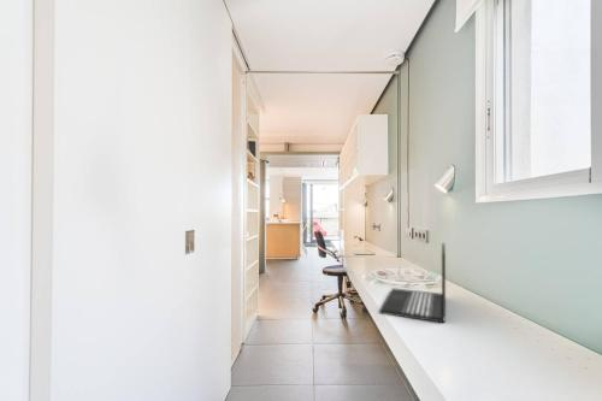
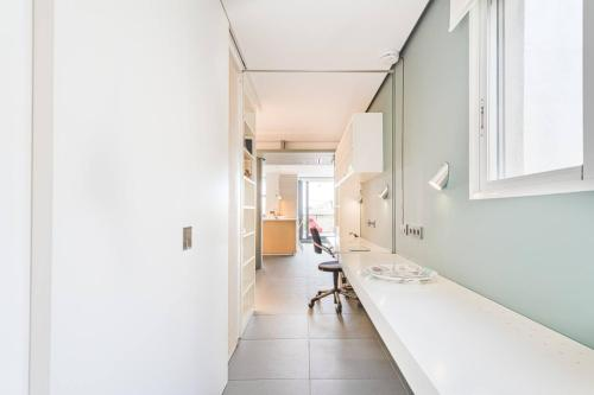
- laptop (414, 290)
